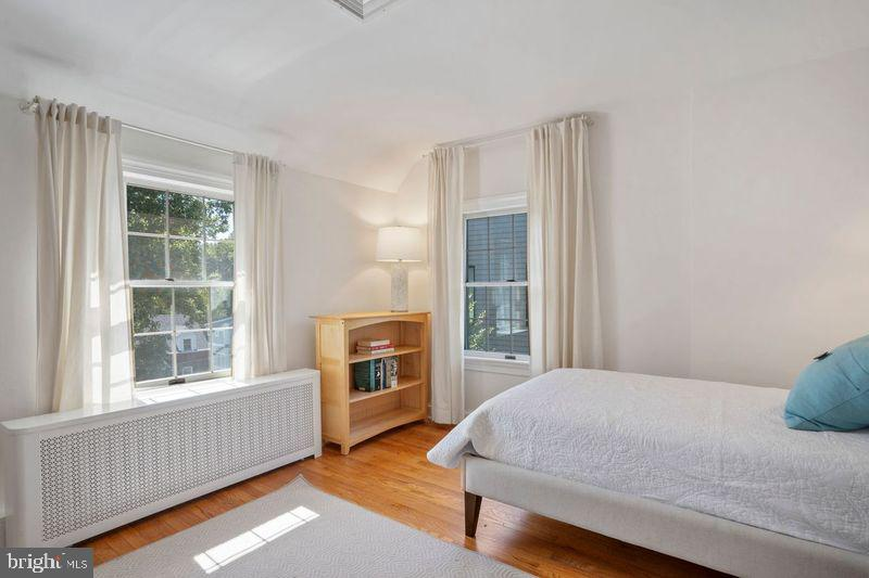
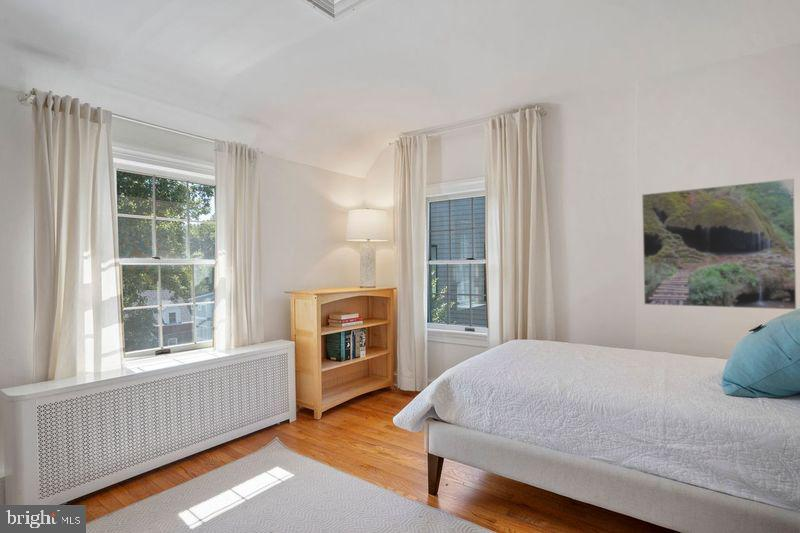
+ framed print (712, 247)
